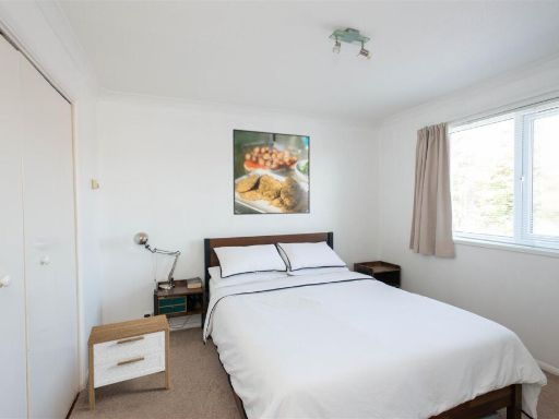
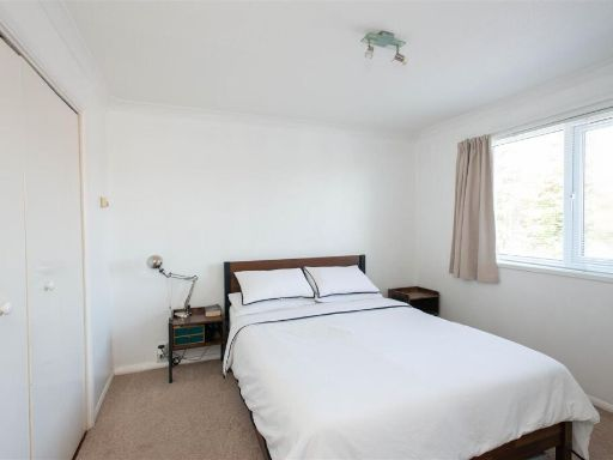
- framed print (273, 173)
- nightstand (131, 357)
